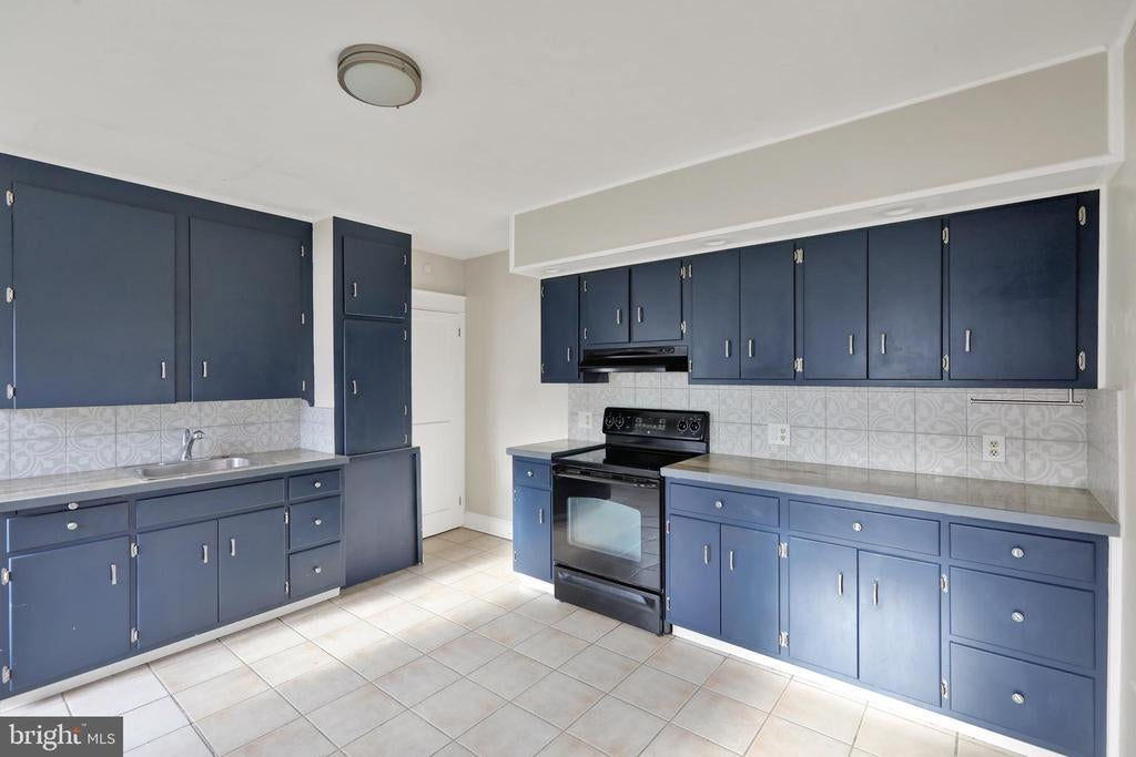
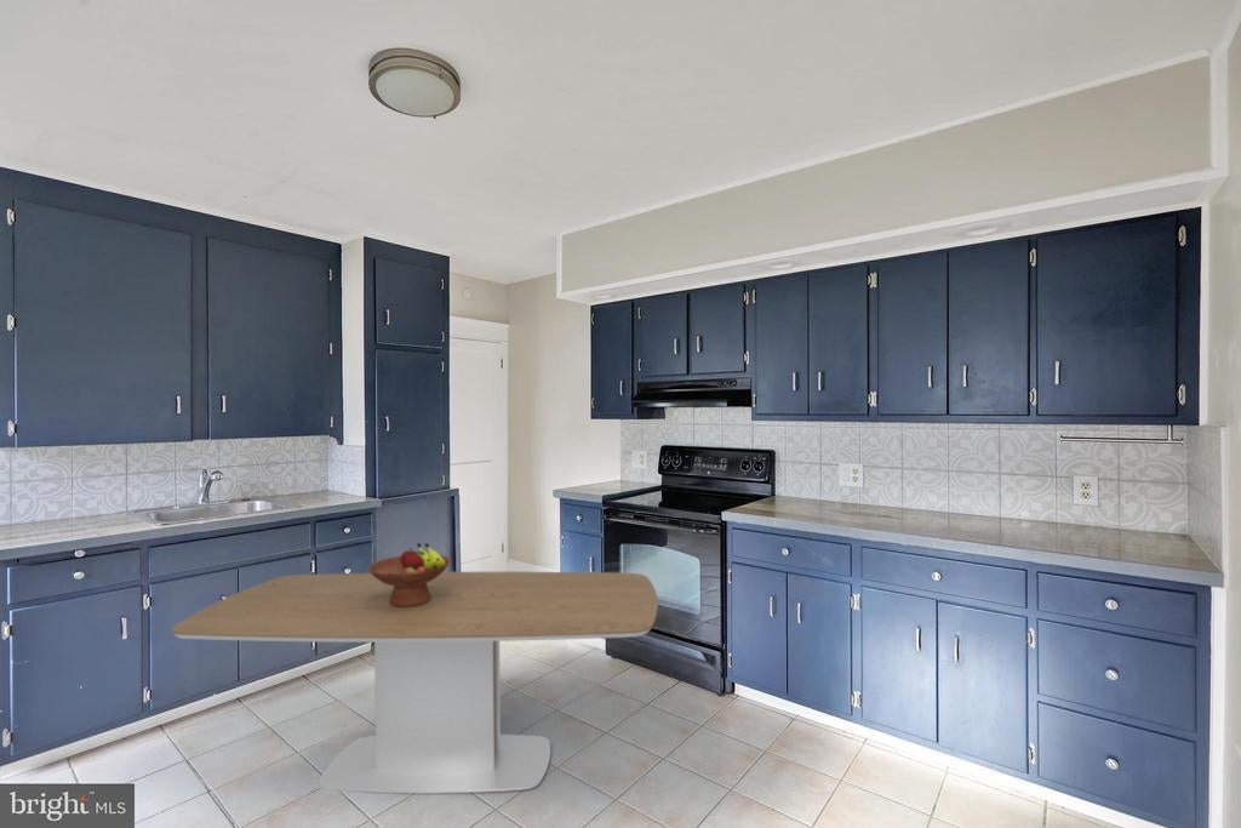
+ dining table (439, 680)
+ fruit bowl (410, 575)
